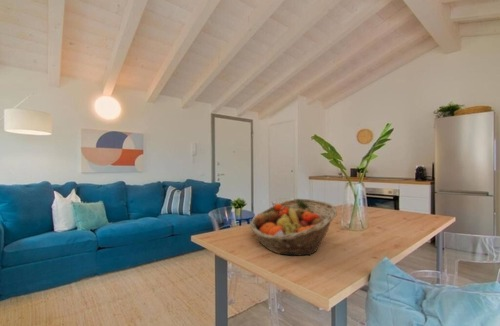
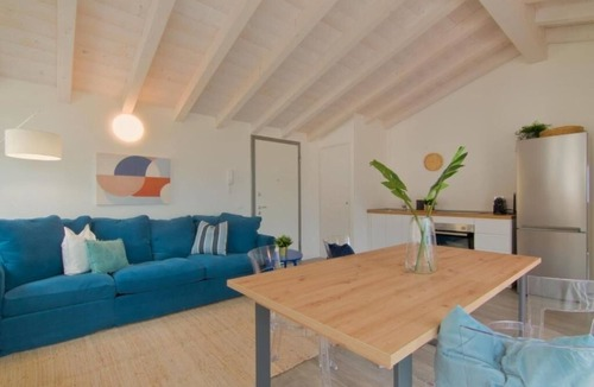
- fruit basket (291, 223)
